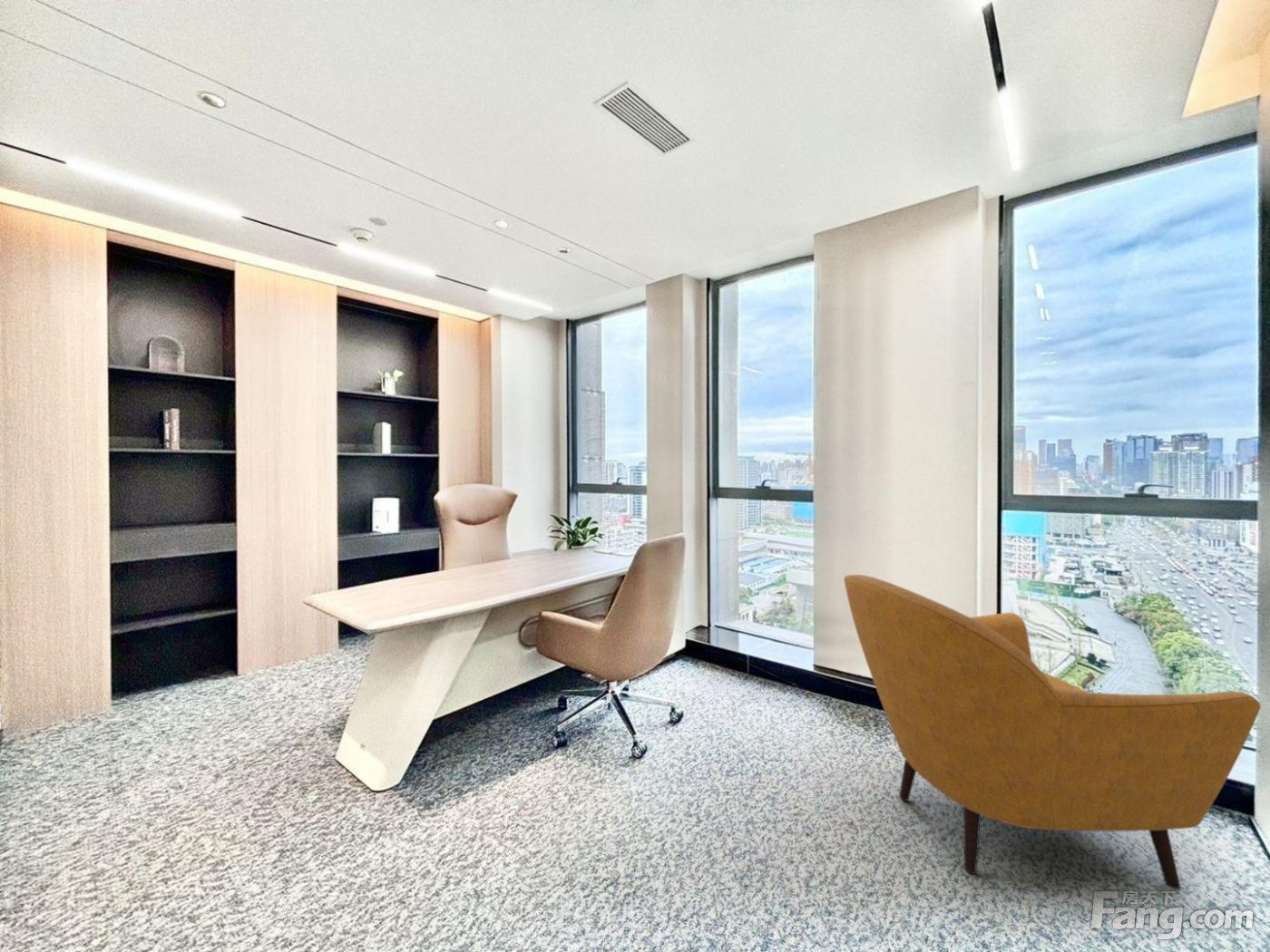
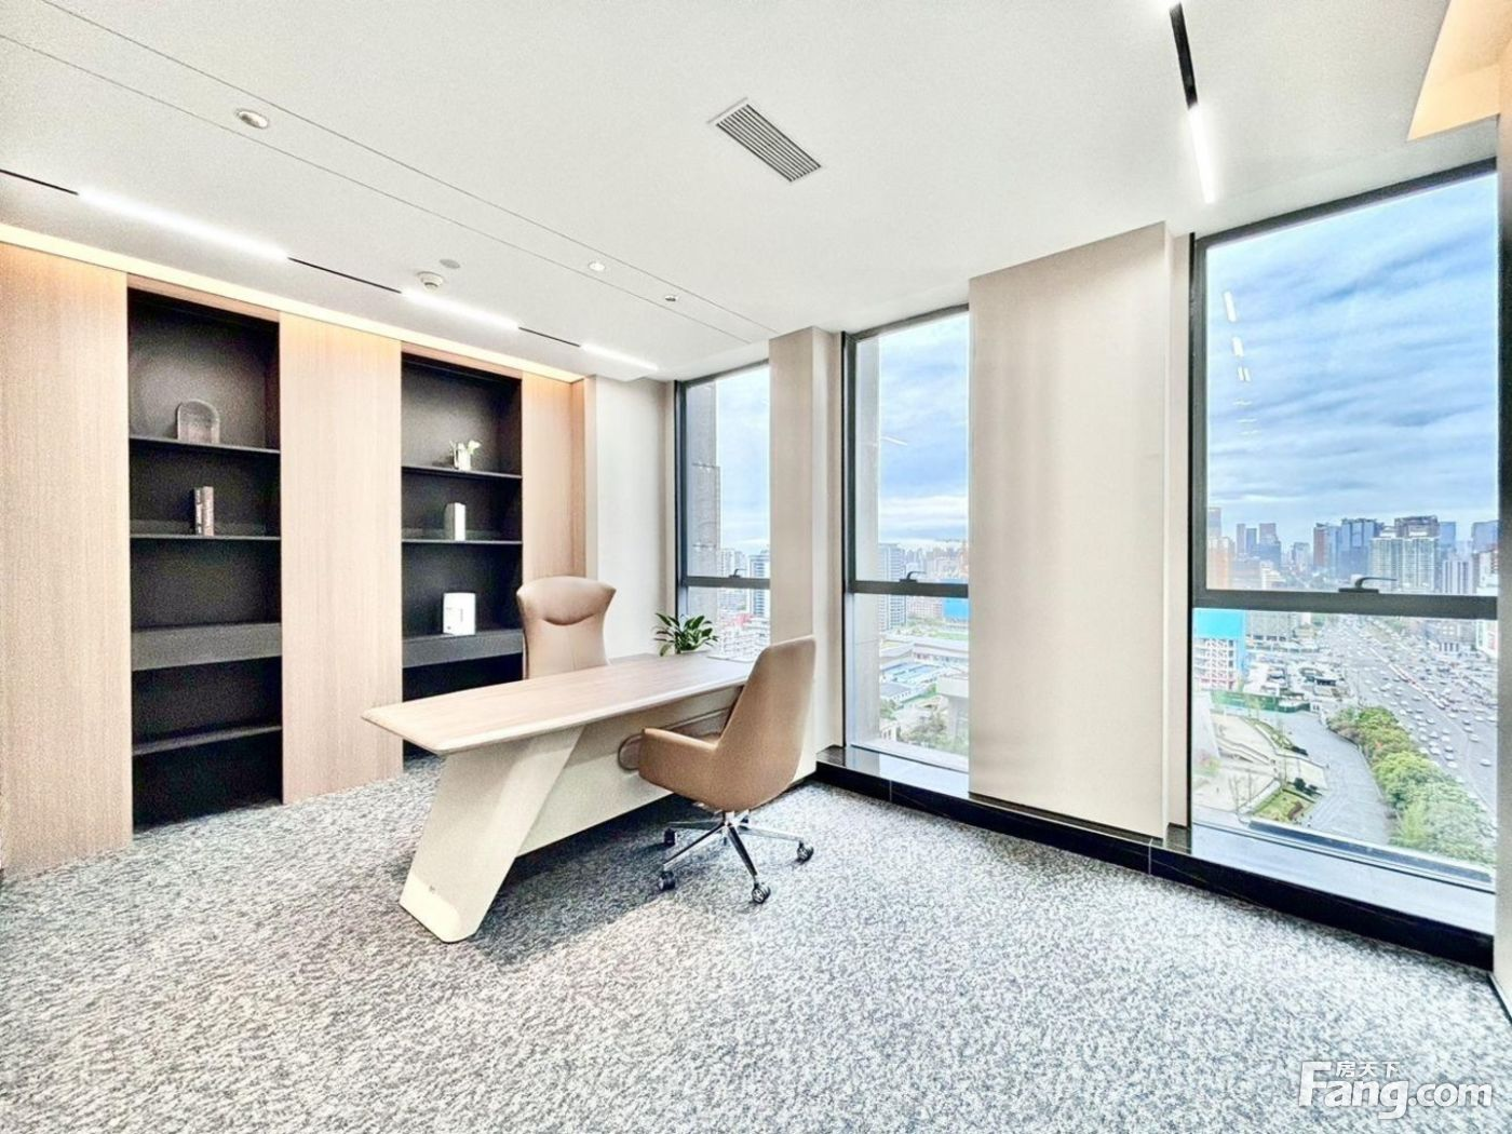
- armchair (988, 704)
